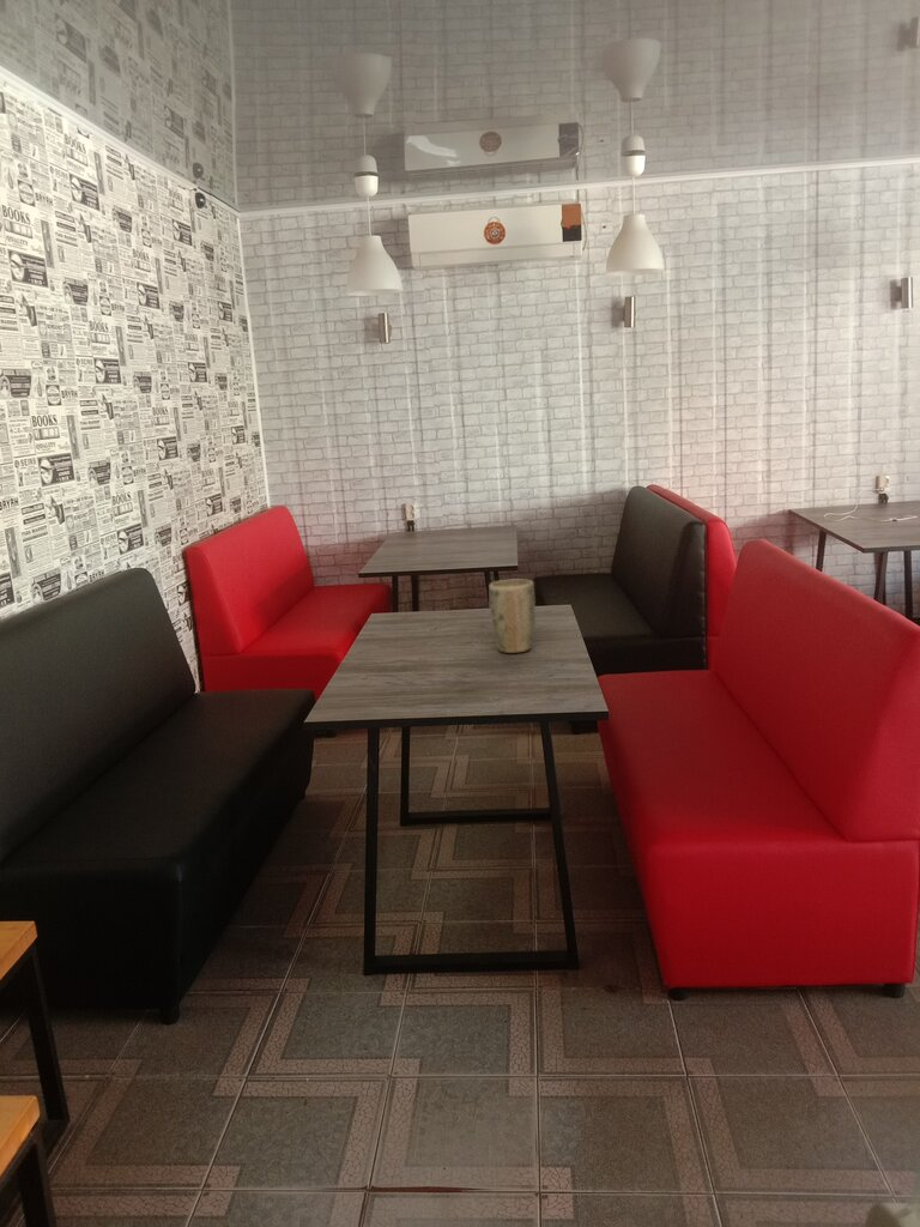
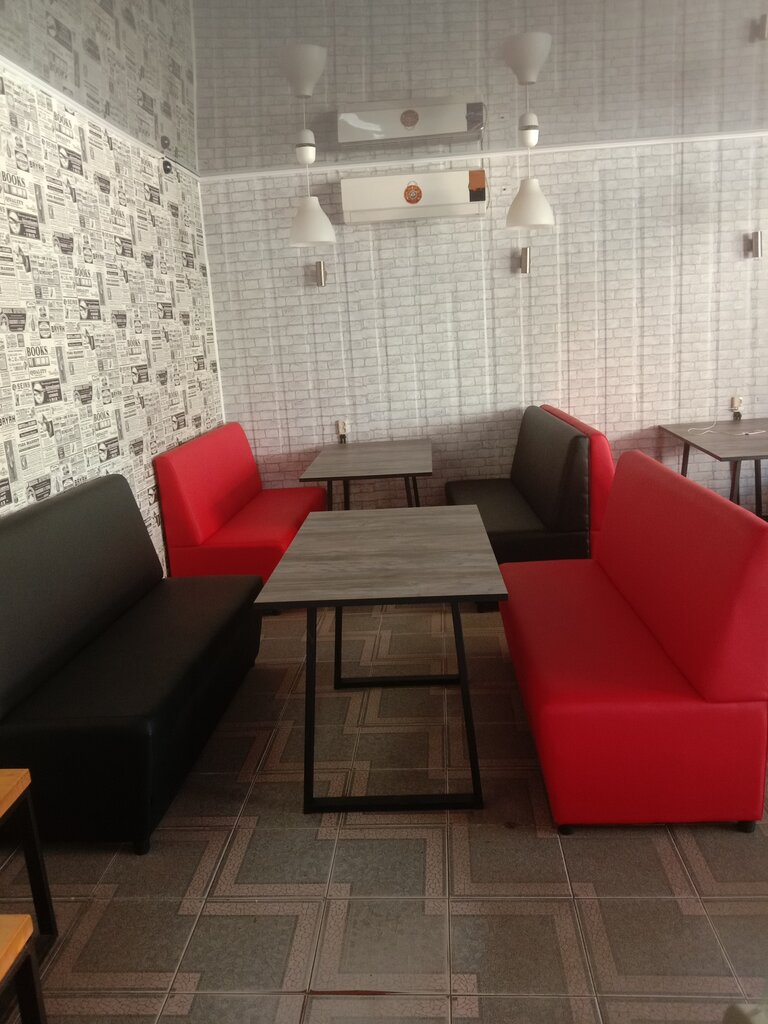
- plant pot (513, 616)
